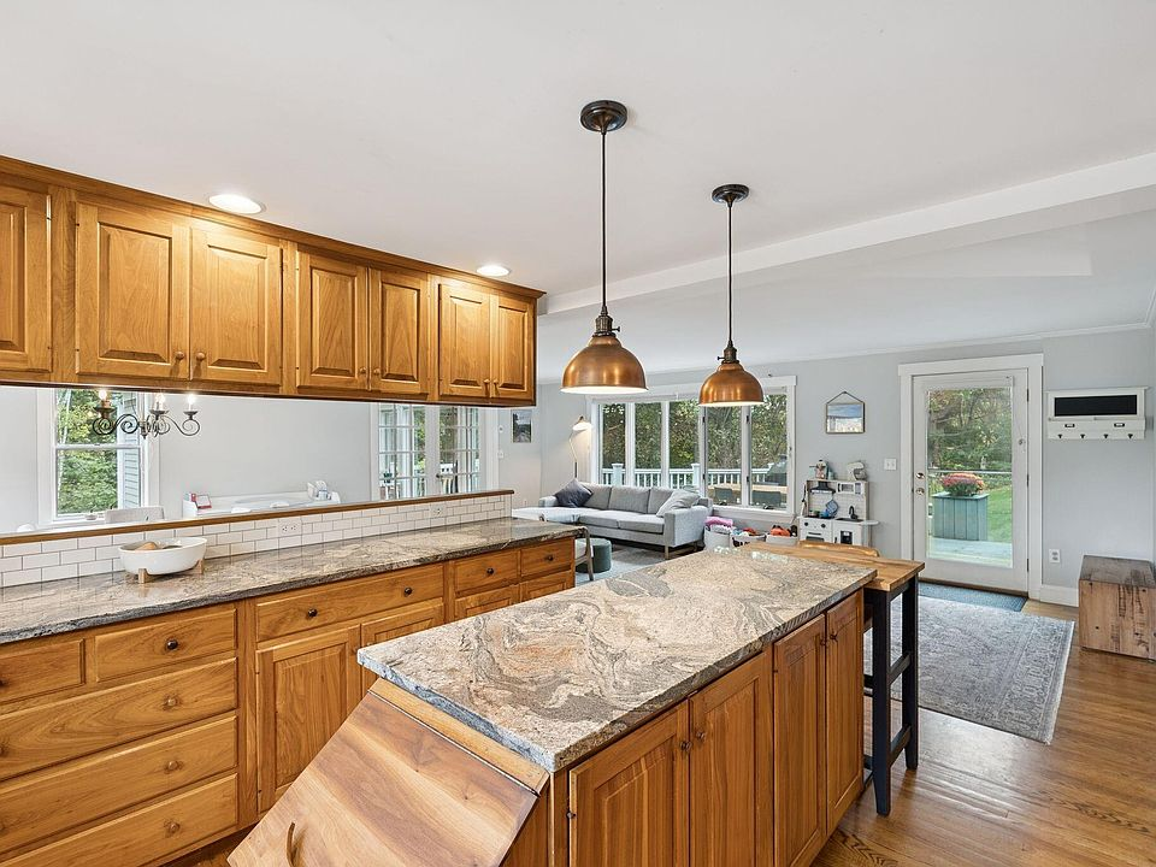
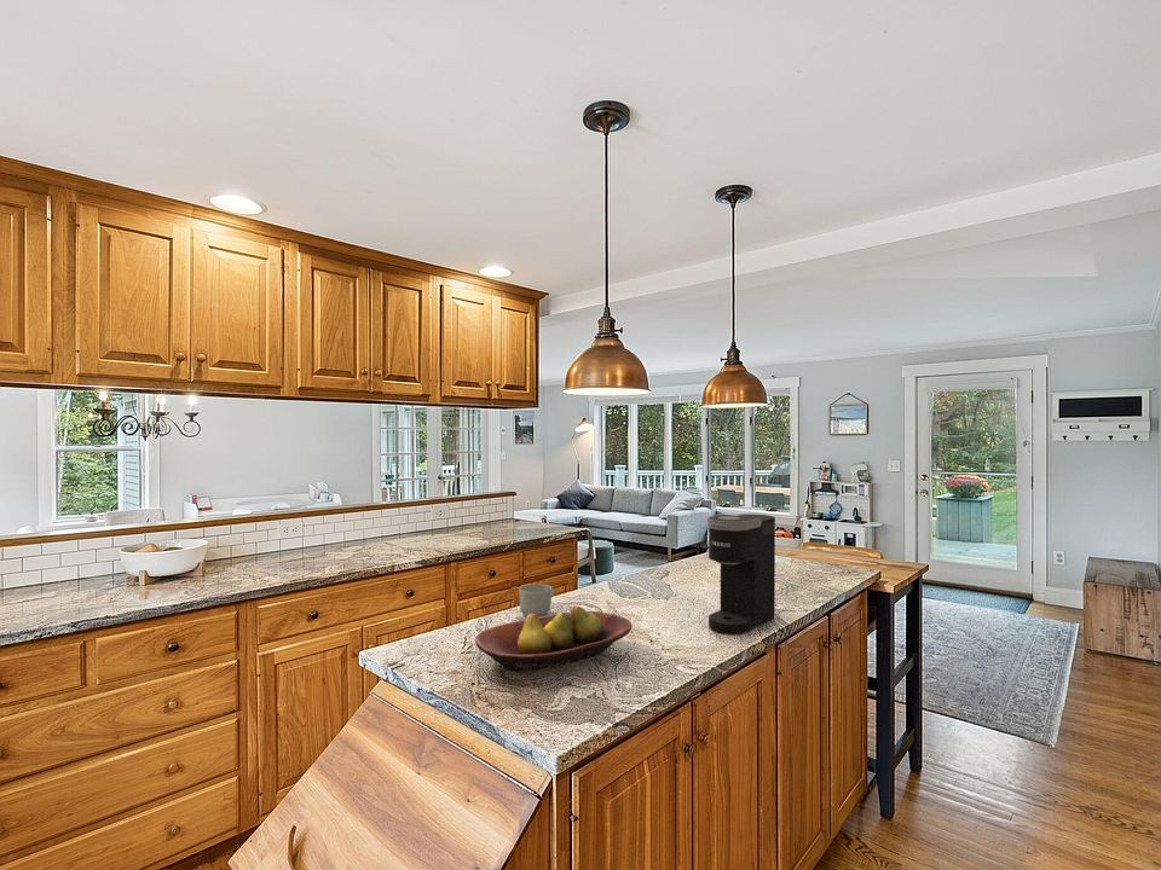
+ coffee maker (741, 568)
+ mug (538, 599)
+ fruit bowl (555, 633)
